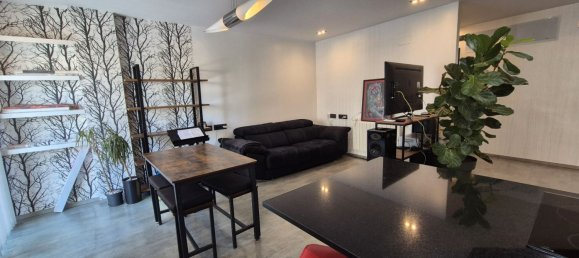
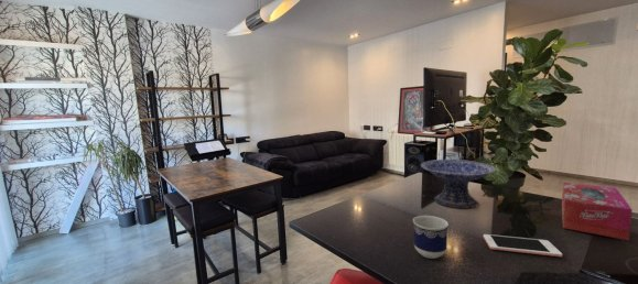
+ tissue box (591, 206)
+ cell phone (519, 244)
+ cup (426, 234)
+ decorative bowl (455, 183)
